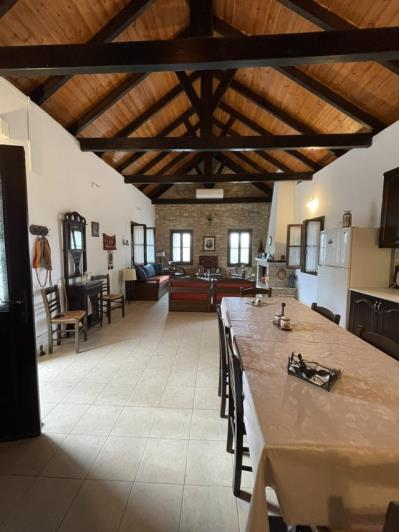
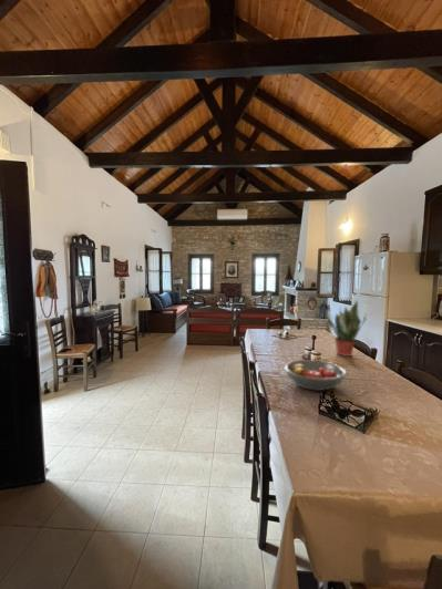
+ fruit bowl (313, 374)
+ potted plant (342, 326)
